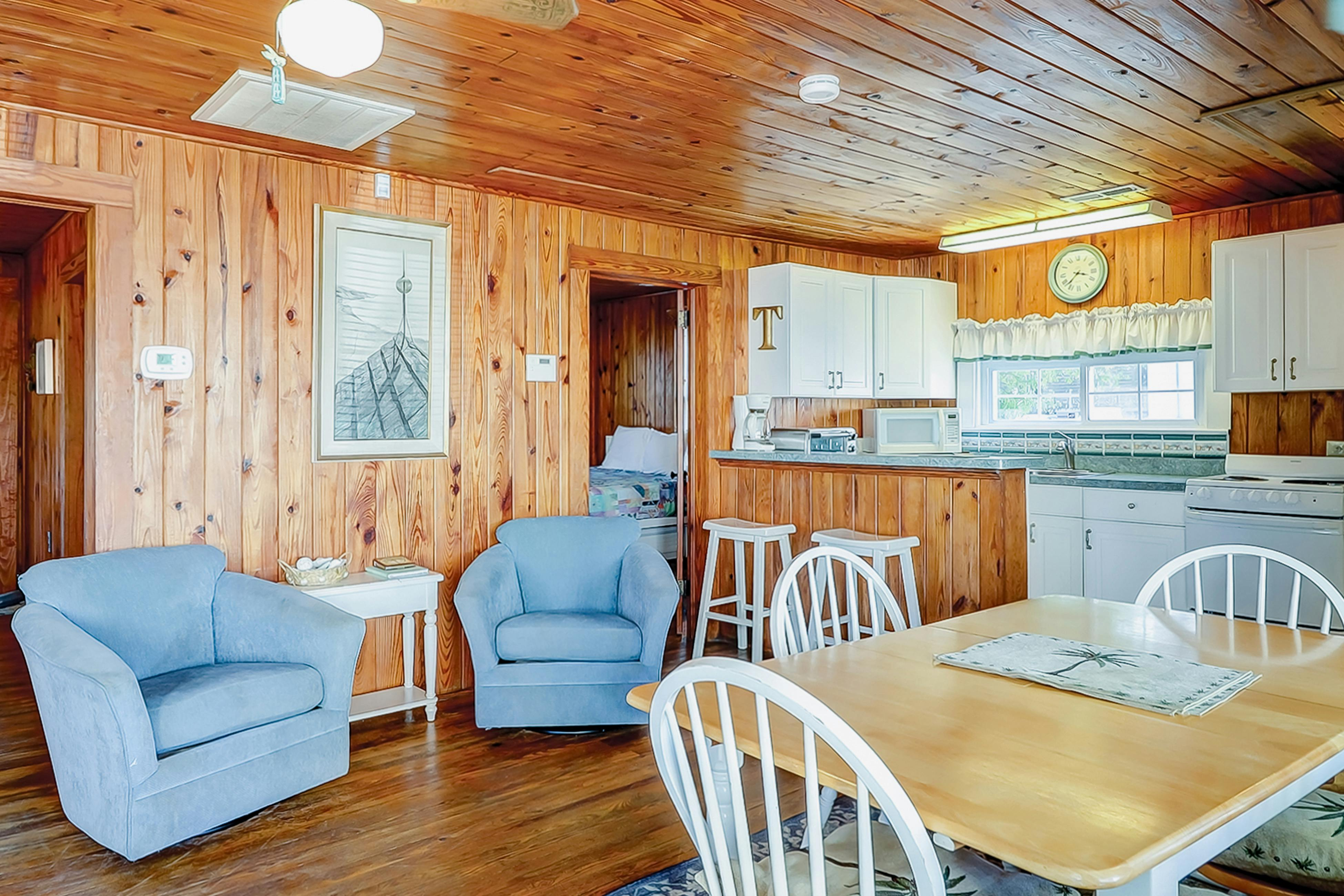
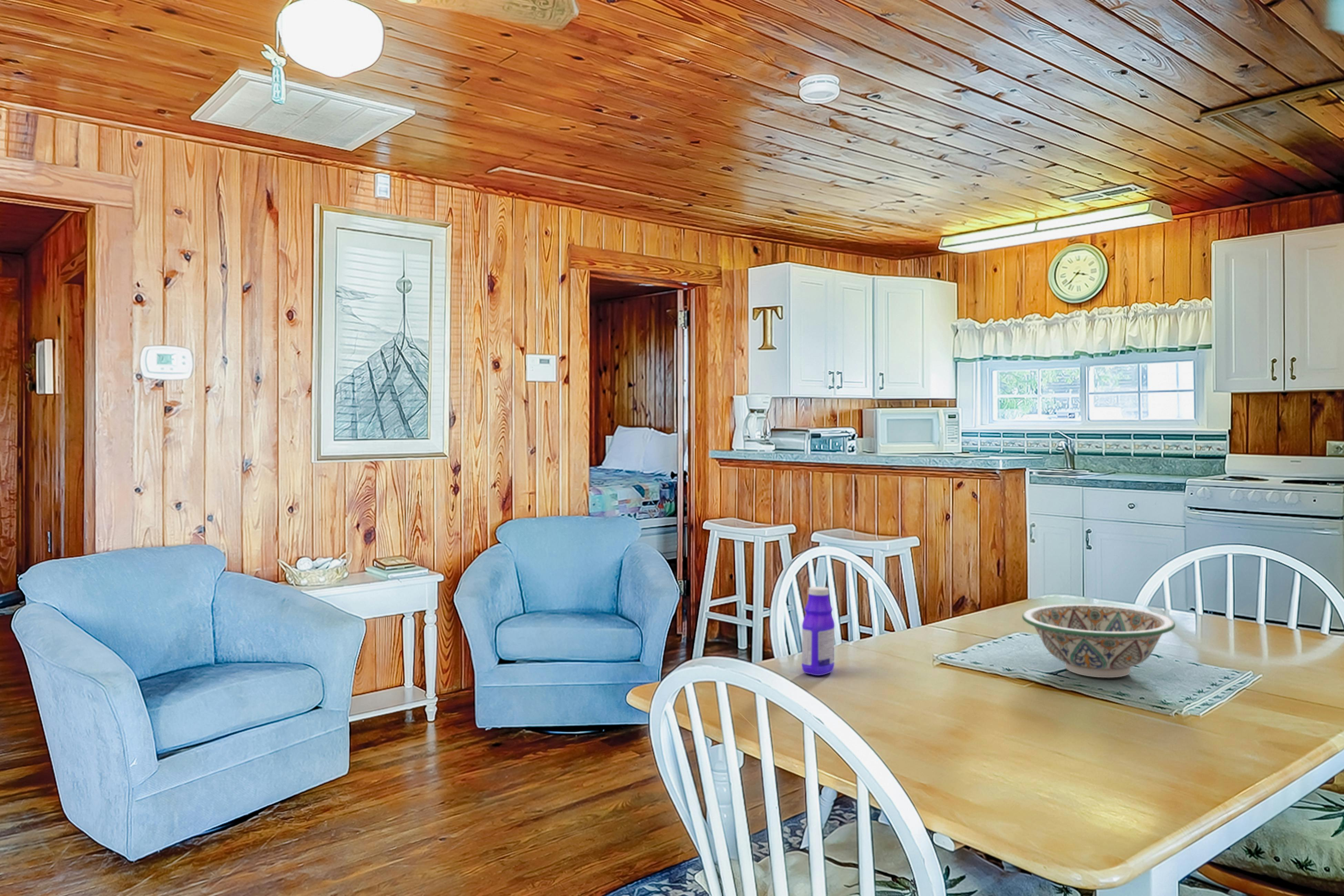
+ bottle (818, 630)
+ decorative bowl (1096, 643)
